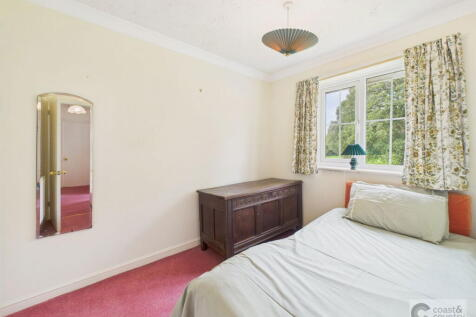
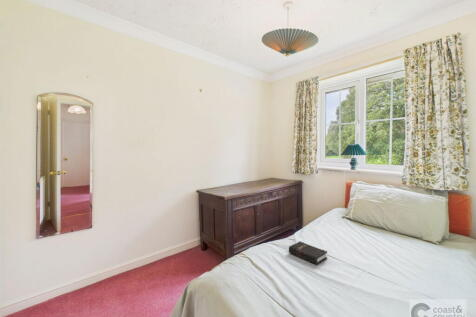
+ hardback book (307, 252)
